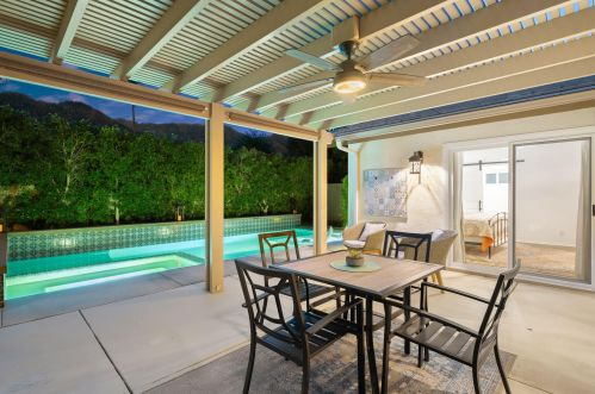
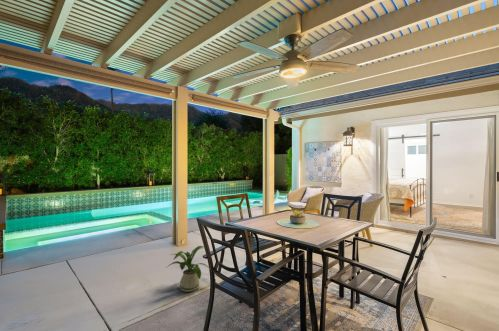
+ house plant (188, 264)
